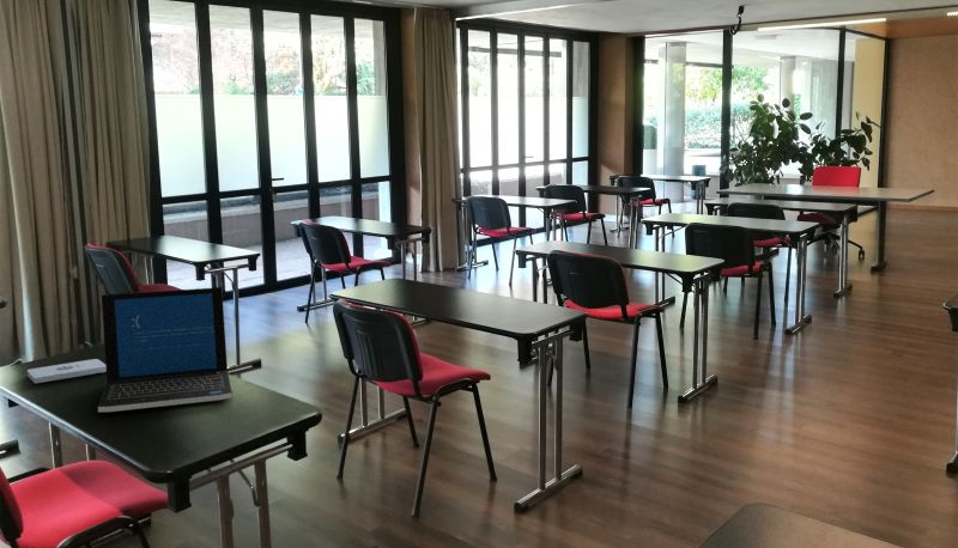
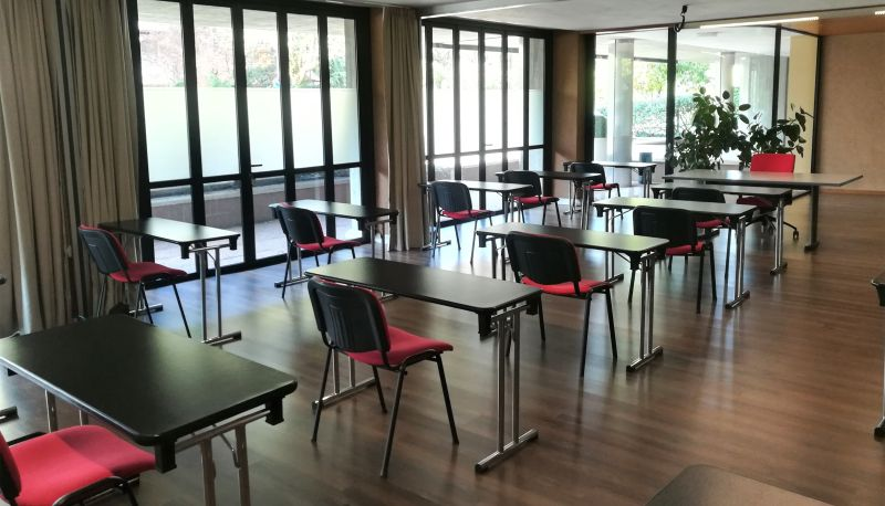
- laptop (164, 345)
- notepad (67, 370)
